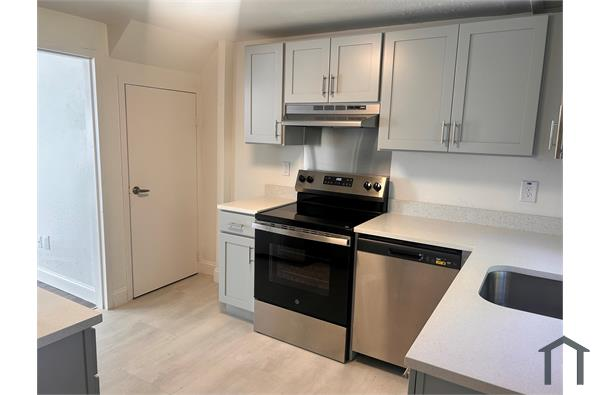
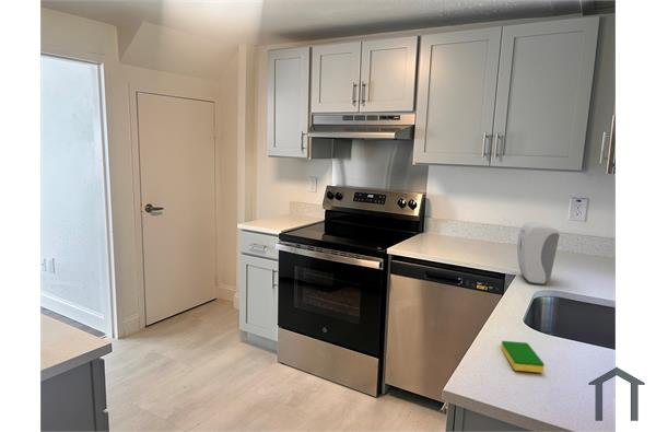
+ soap dispenser (536, 252)
+ dish sponge (520, 355)
